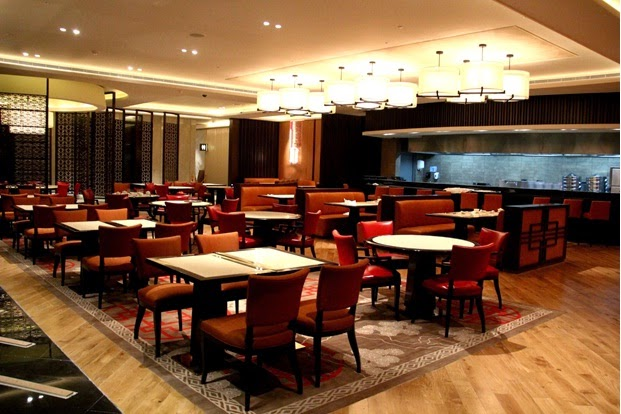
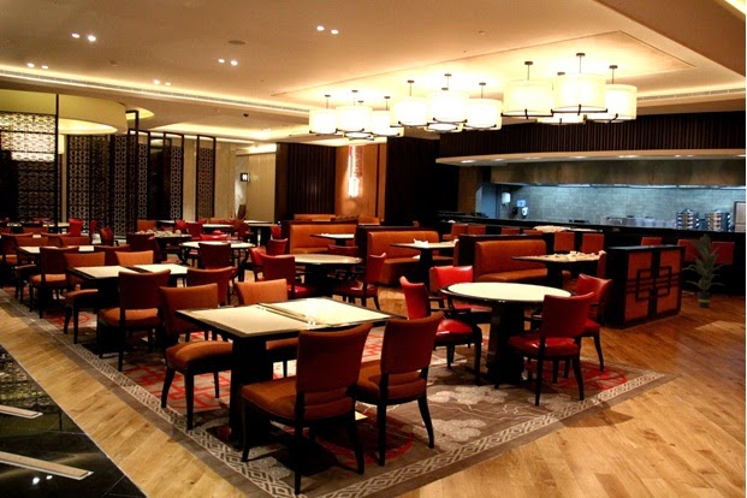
+ indoor plant (702, 269)
